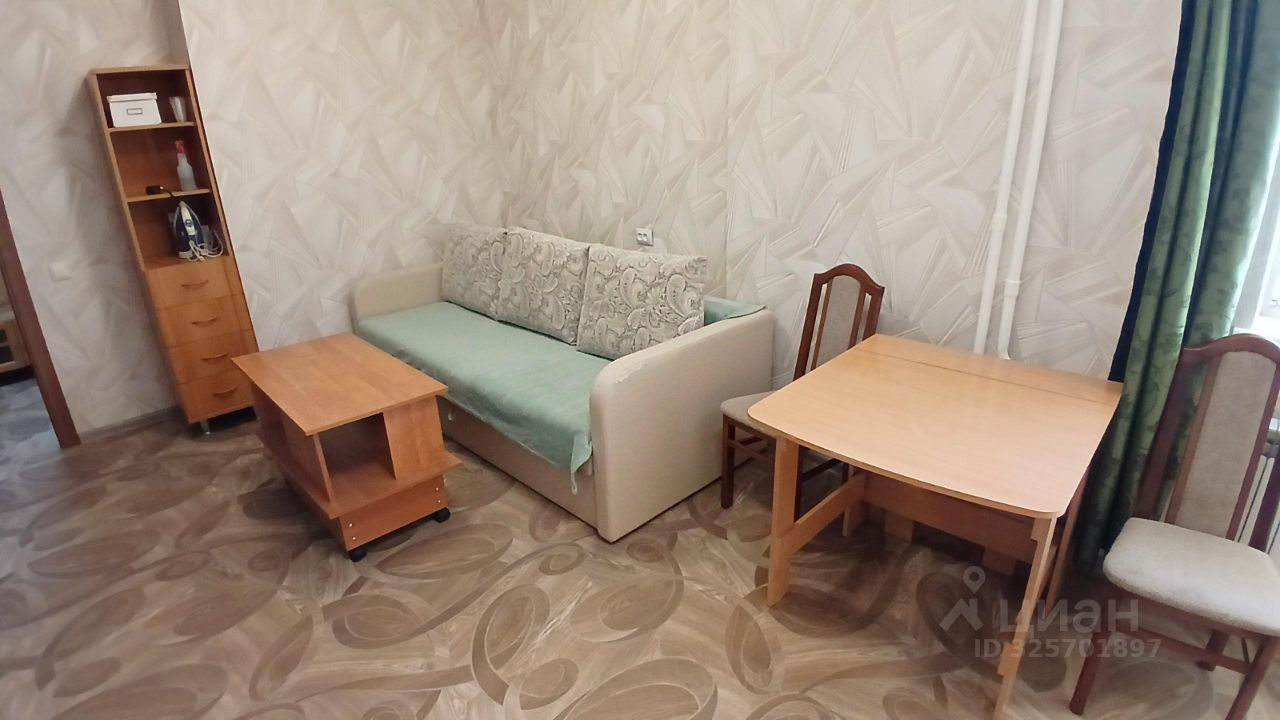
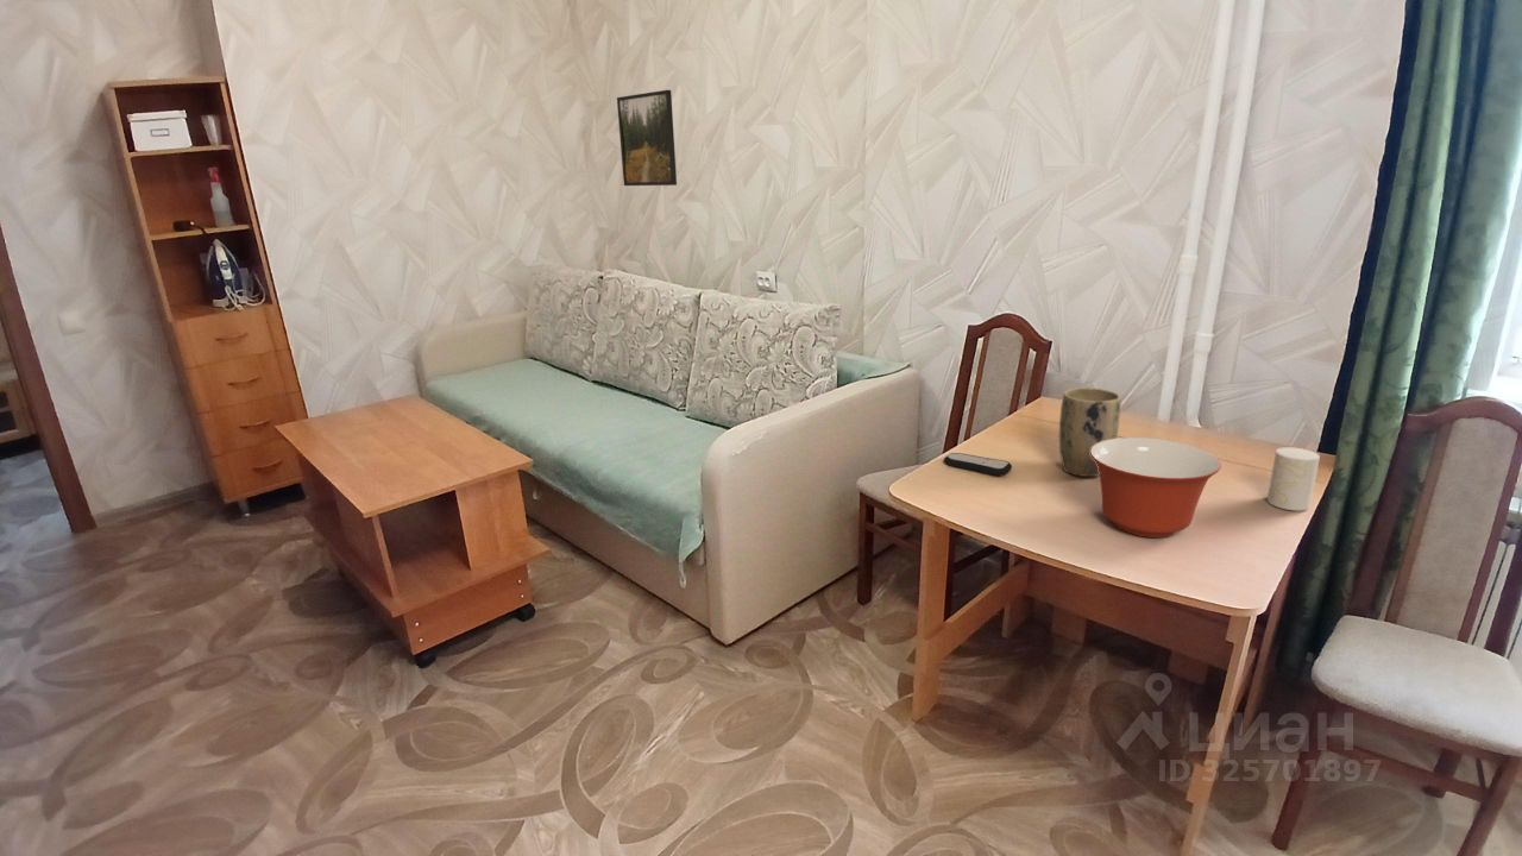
+ remote control (976, 462)
+ mixing bowl (1149, 491)
+ cup (1293, 478)
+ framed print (646, 140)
+ plant pot (1087, 433)
